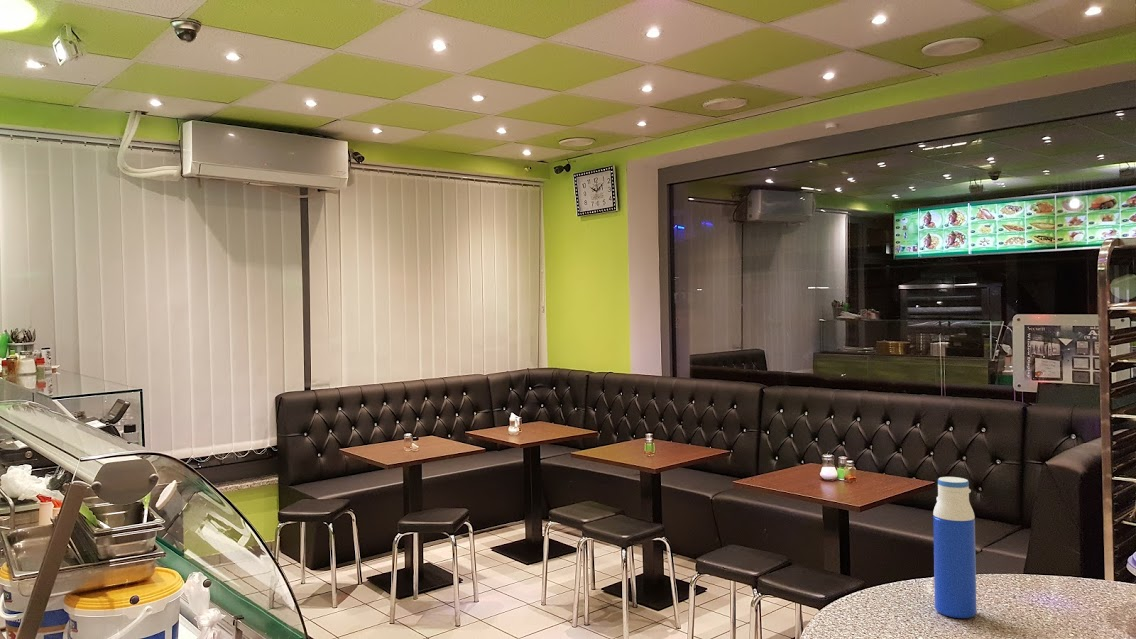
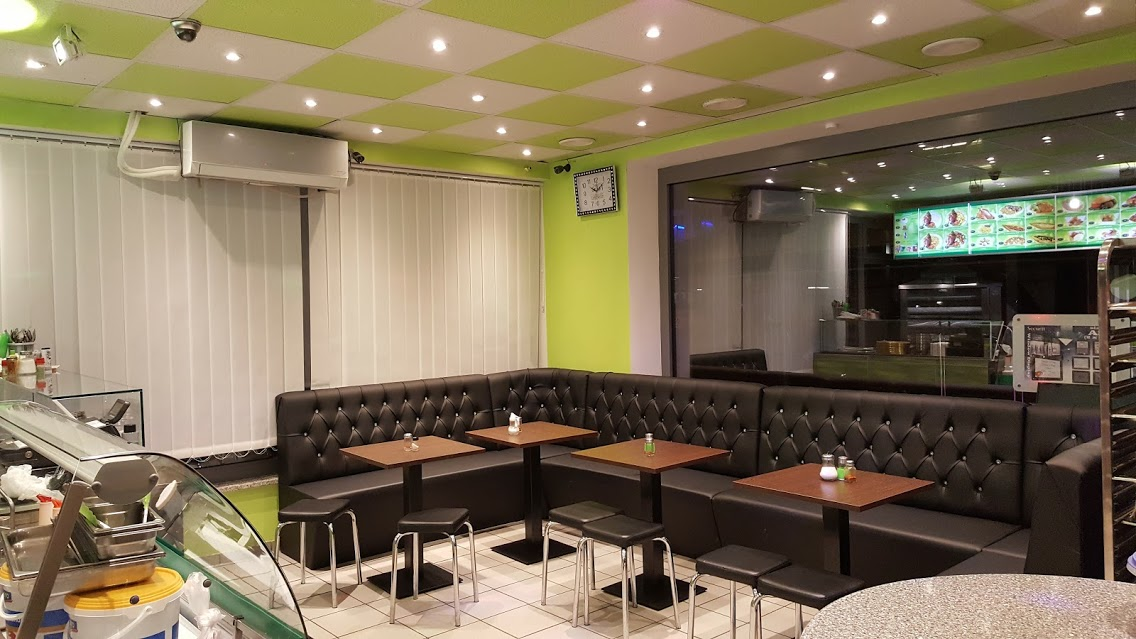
- water bottle (954, 545)
